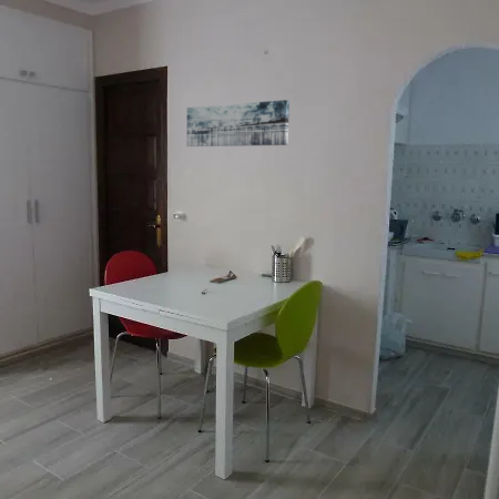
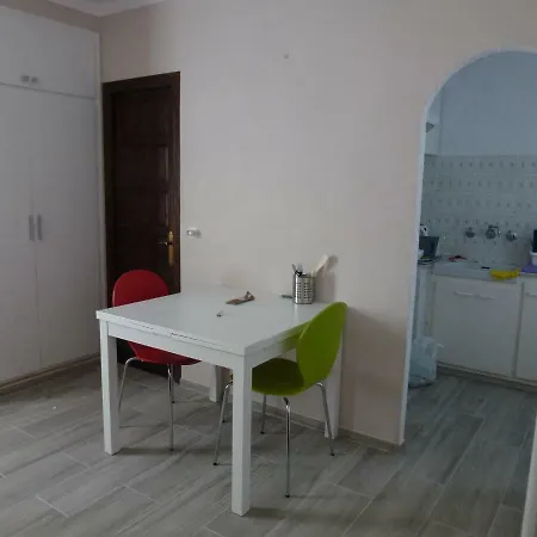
- wall art (234, 124)
